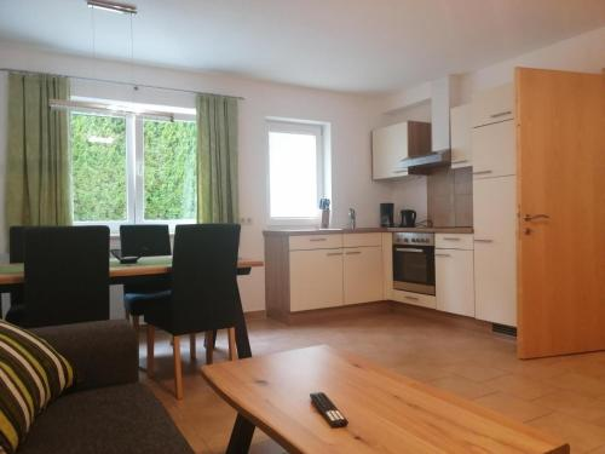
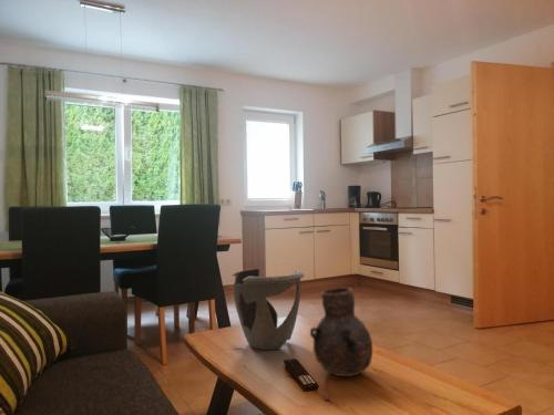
+ vase (341, 330)
+ decorative bowl (265, 308)
